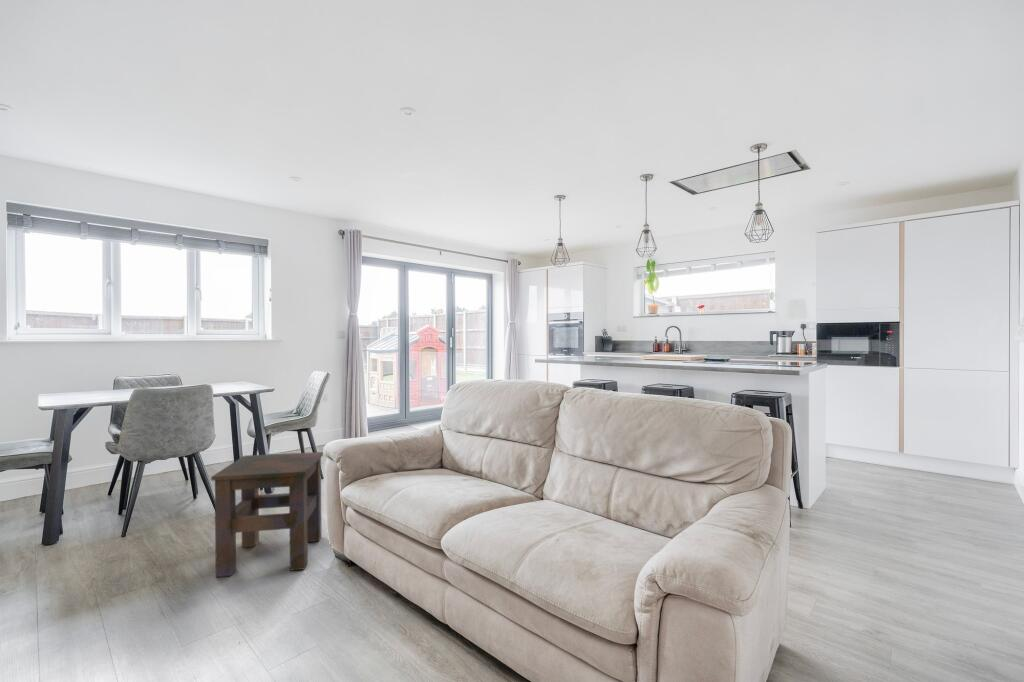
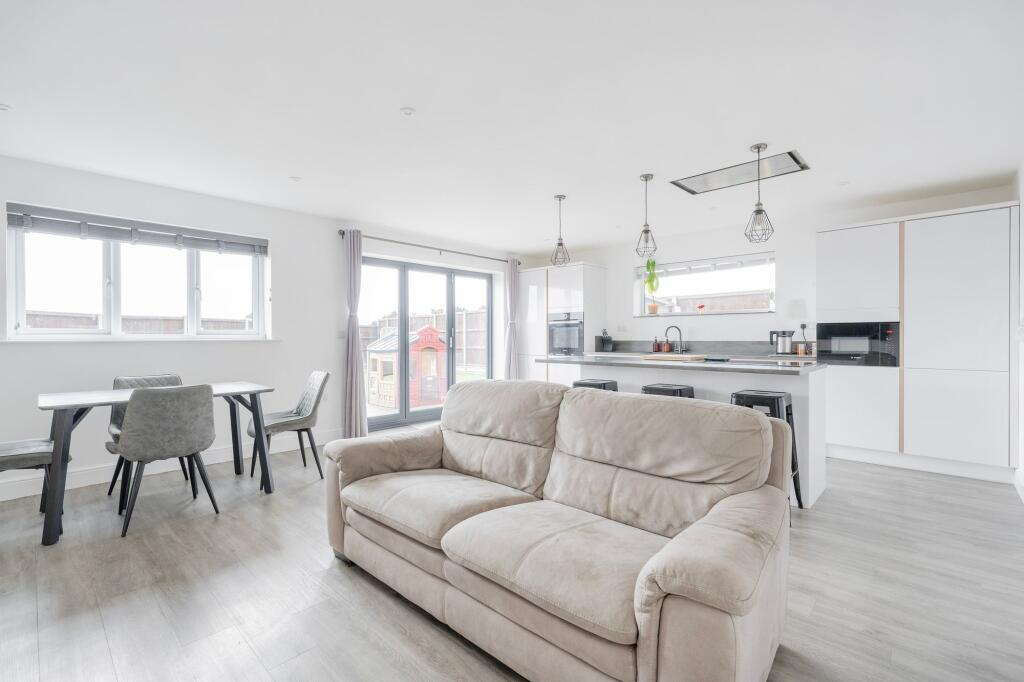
- side table (273, 507)
